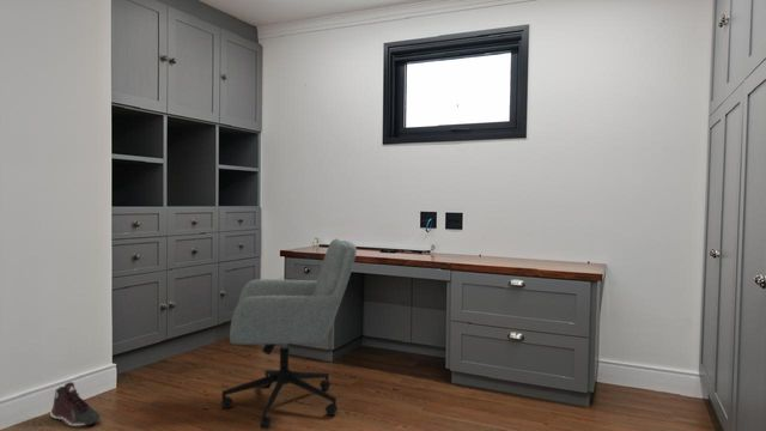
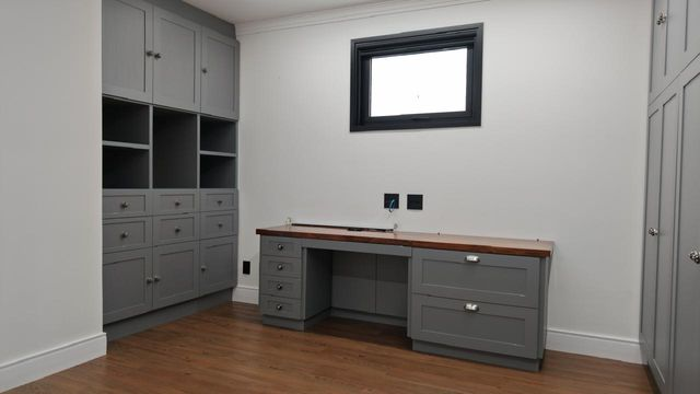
- office chair (287, 322)
- sneaker (73, 402)
